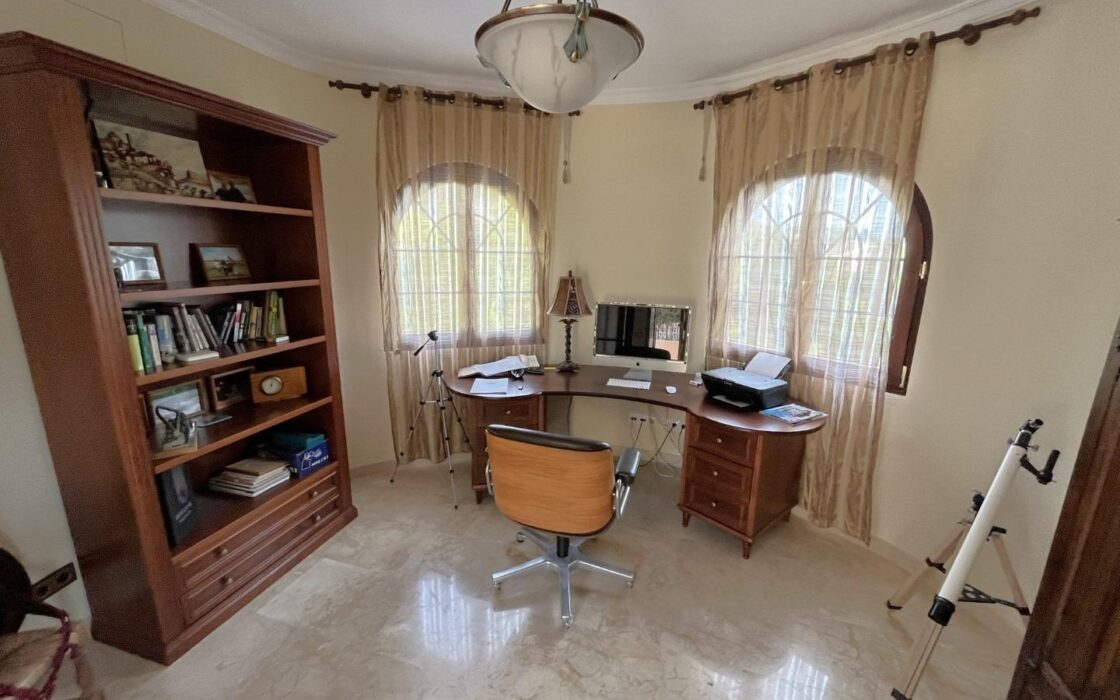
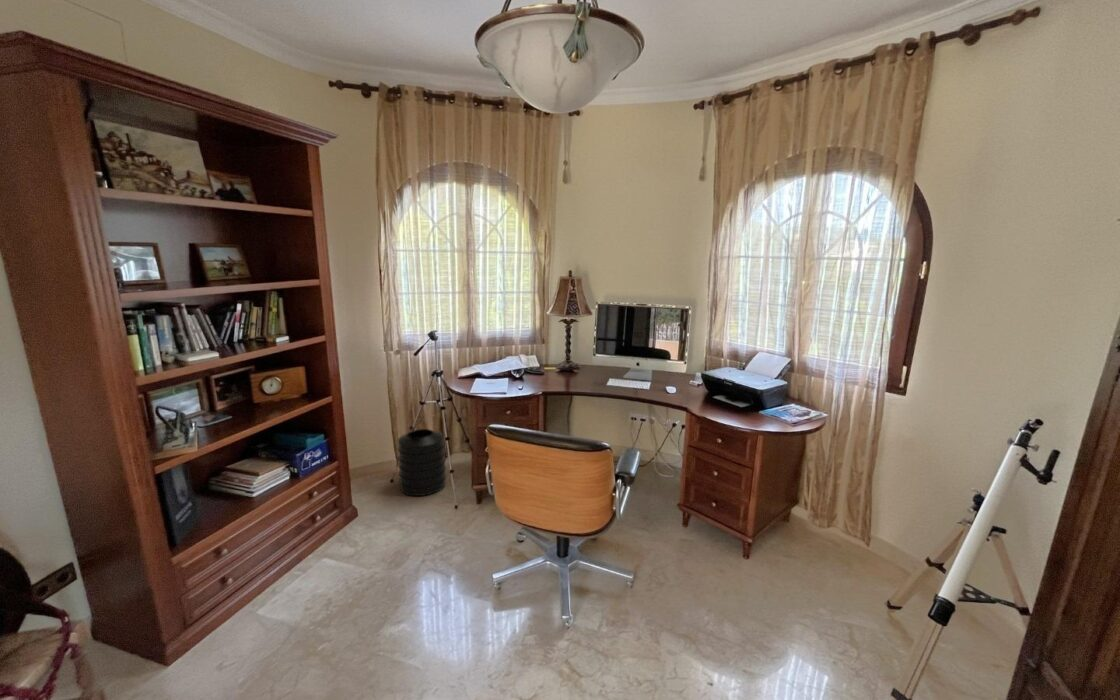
+ trash can (421, 451)
